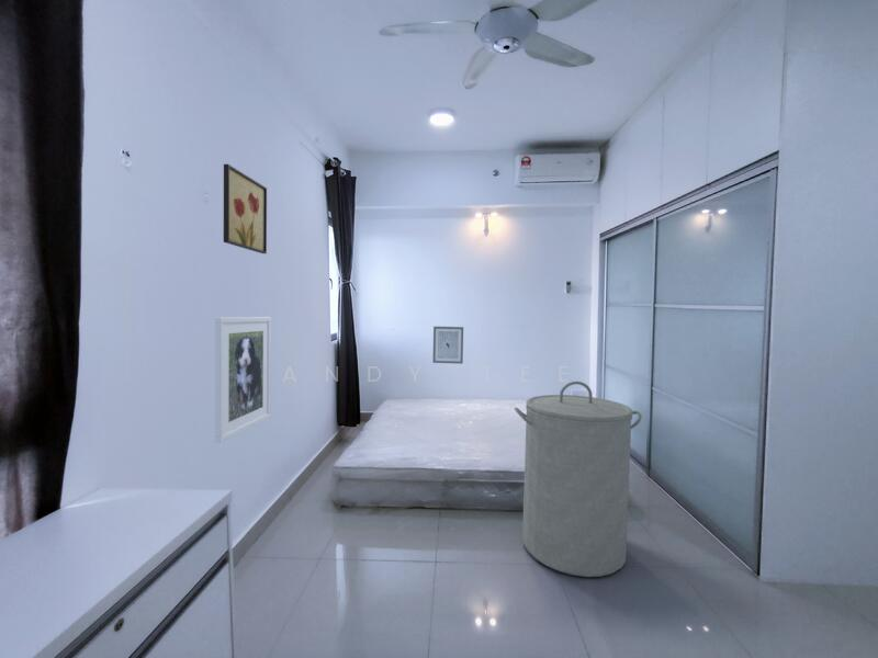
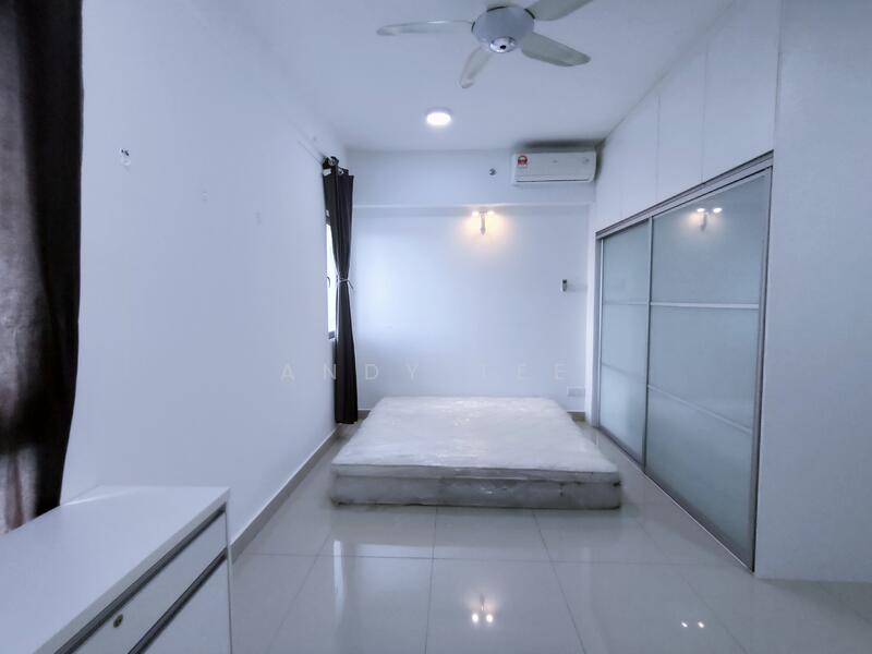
- laundry hamper (575, 464)
- wall art (245, 213)
- wall art (448, 344)
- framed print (246, 373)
